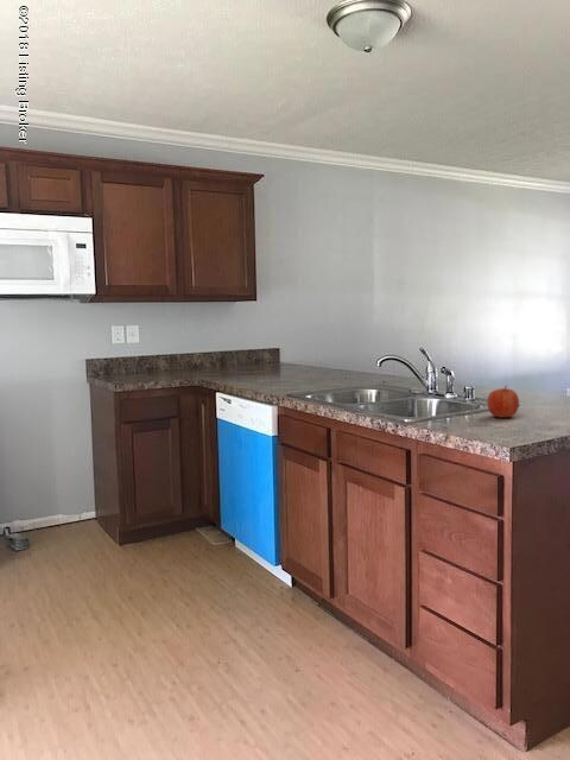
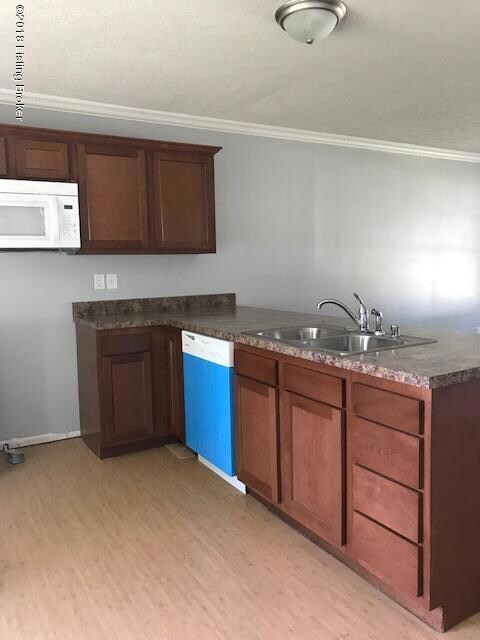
- fruit (502, 400)
